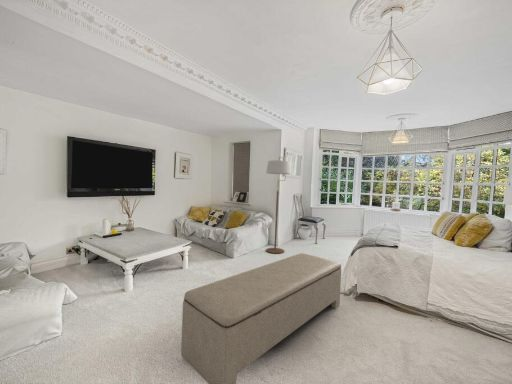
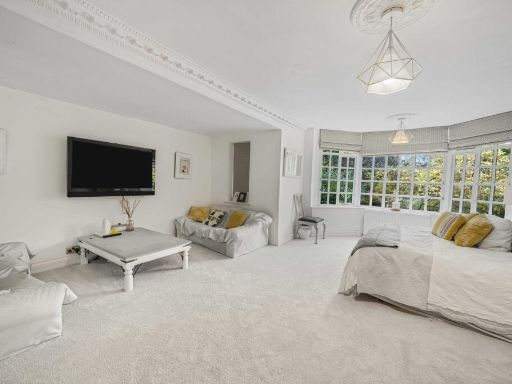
- bench (276, 299)
- floor lamp (277, 203)
